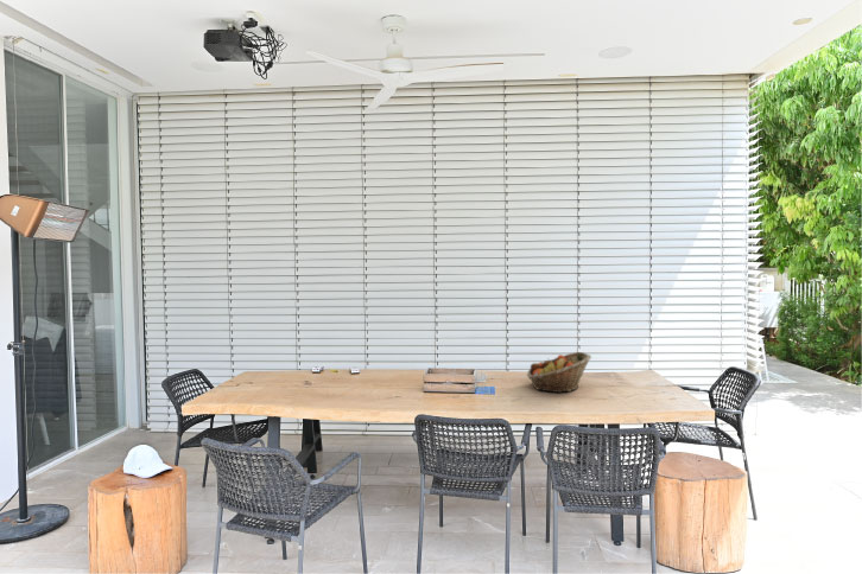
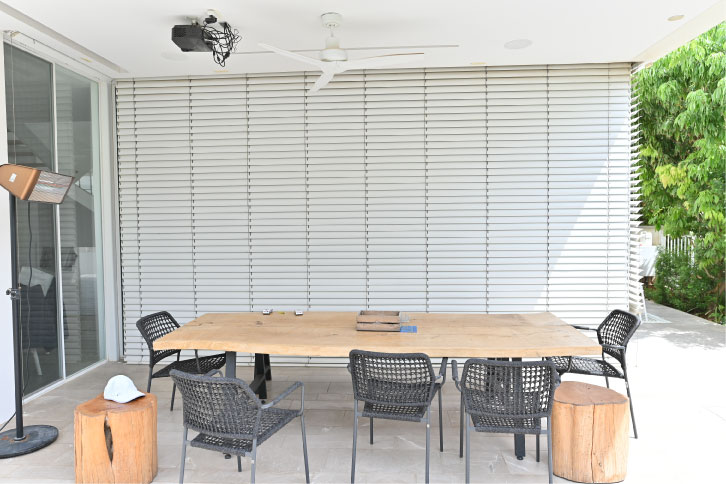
- fruit basket (558, 370)
